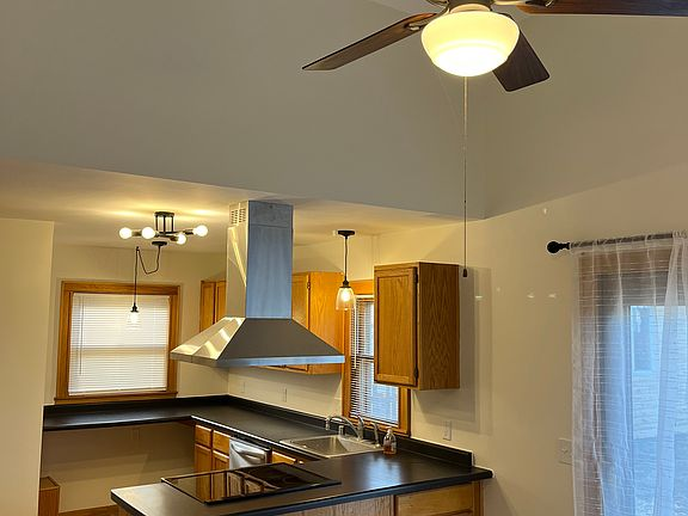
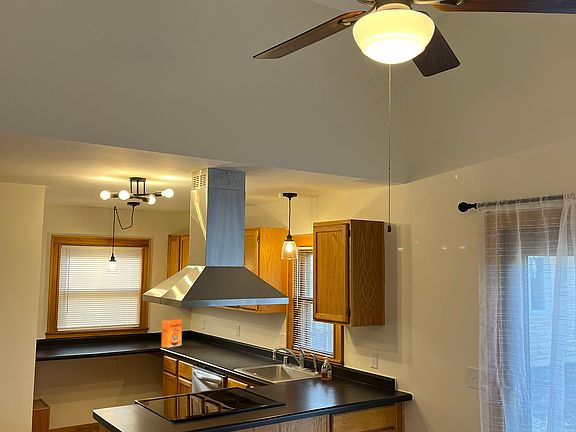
+ cereal box (171, 332)
